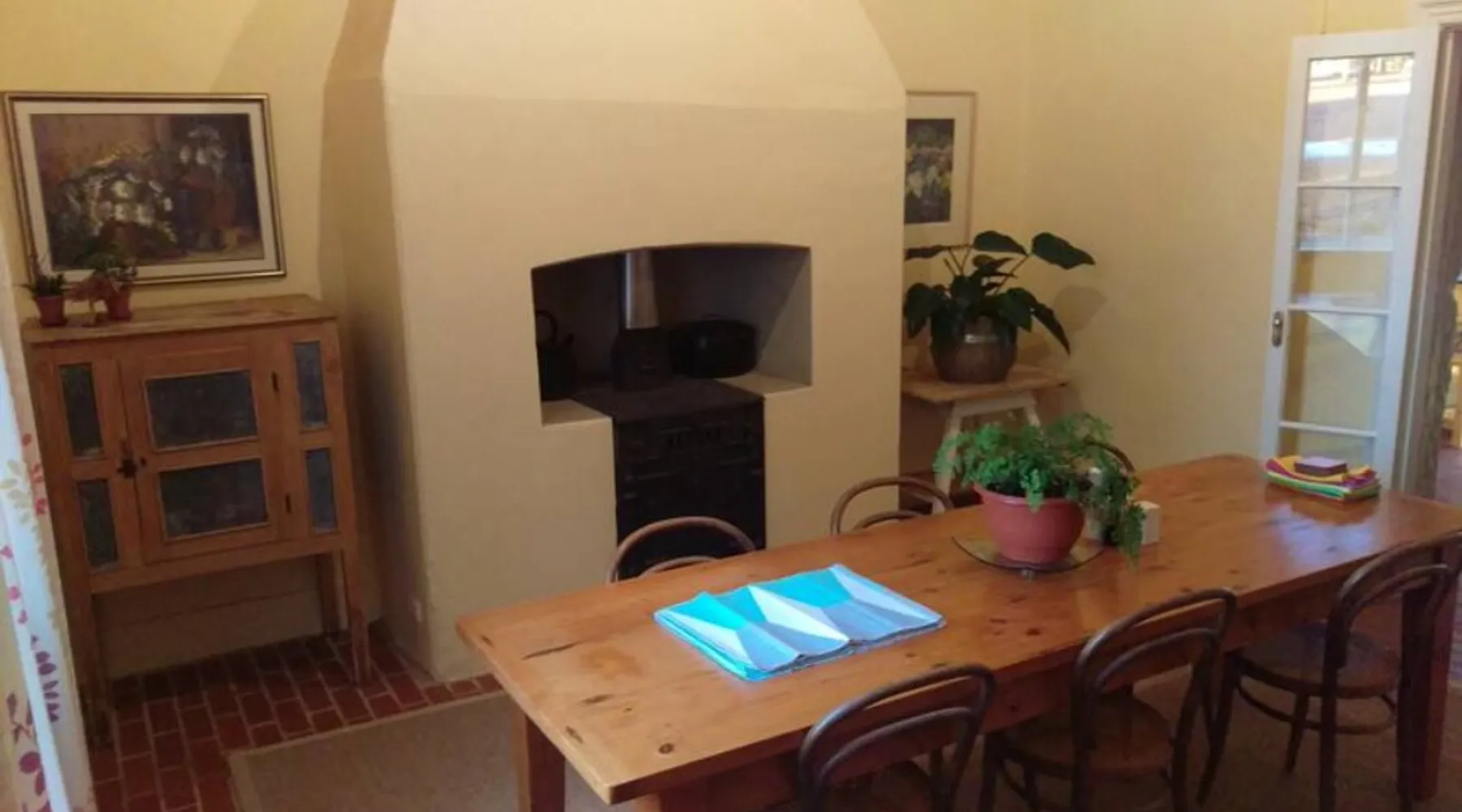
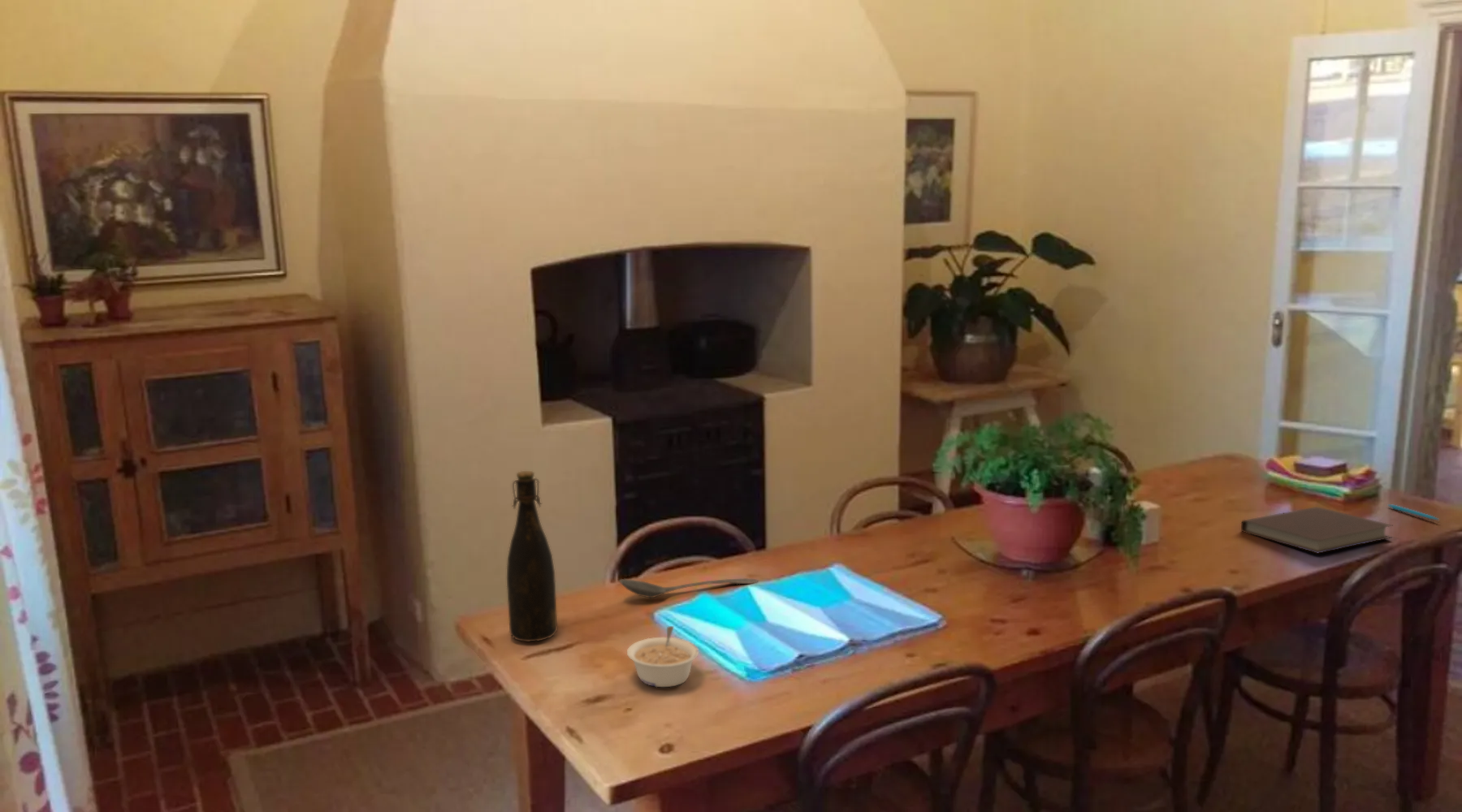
+ stirrer (691, 583)
+ notebook (1316, 528)
+ bottle (530, 554)
+ legume (661, 660)
+ pen (1412, 512)
